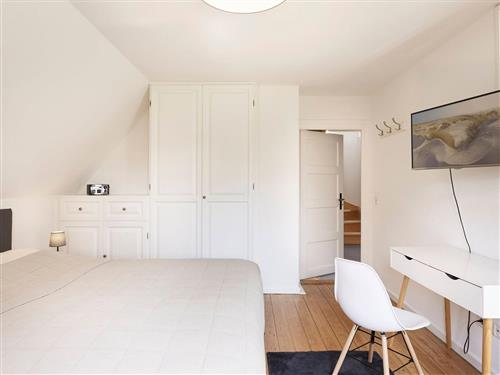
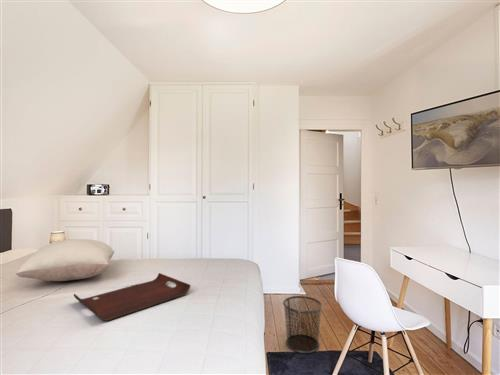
+ pillow (73, 258)
+ waste bin (302, 323)
+ serving tray (134, 293)
